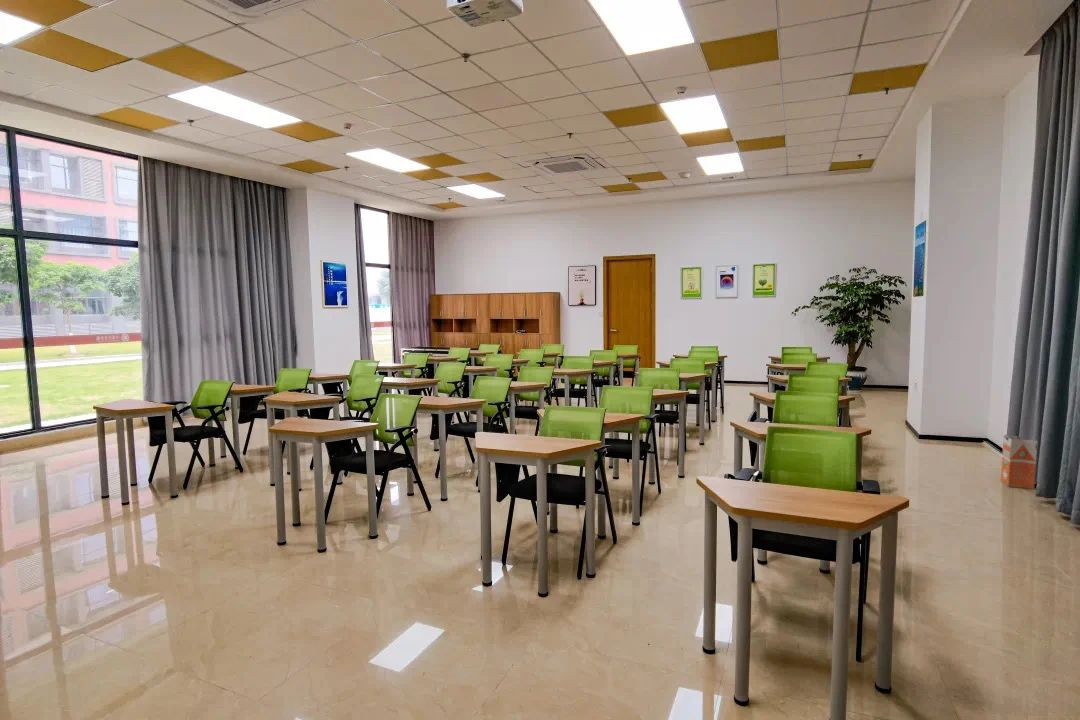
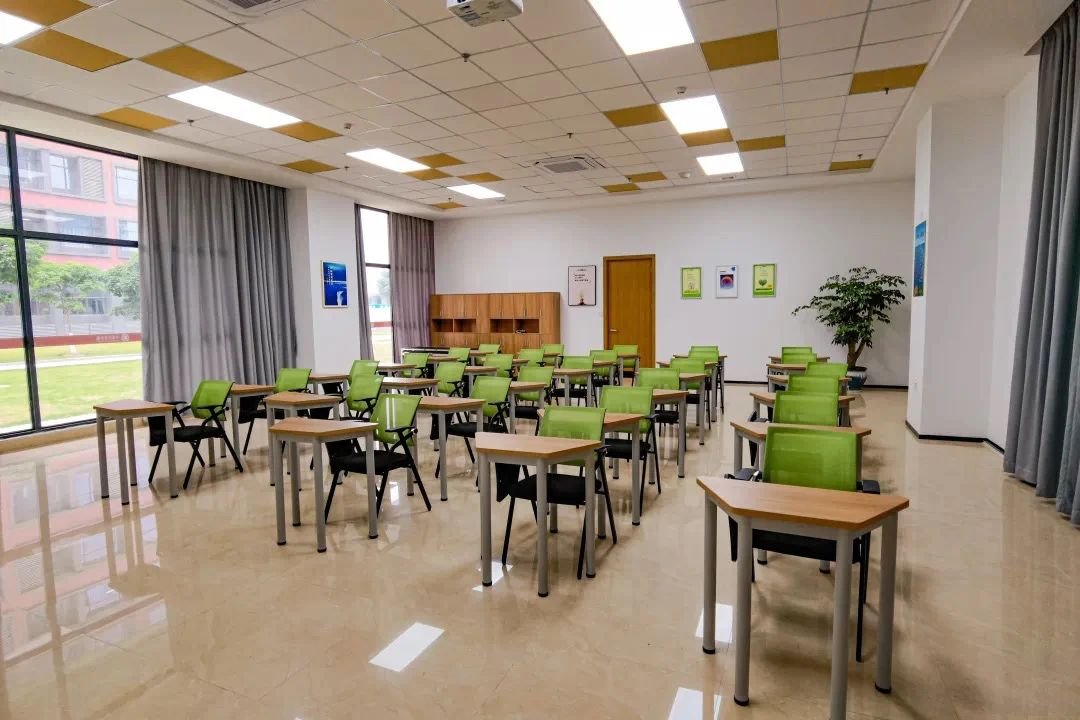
- waste bin (1016, 459)
